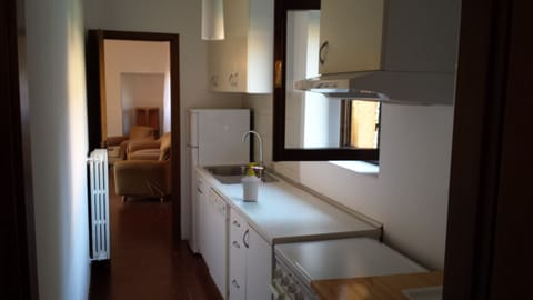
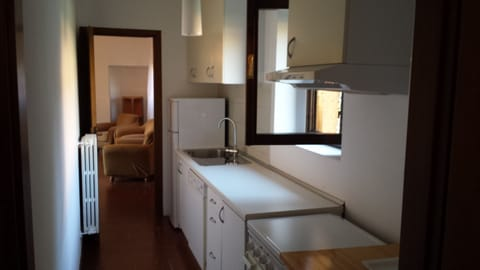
- soap bottle (250, 181)
